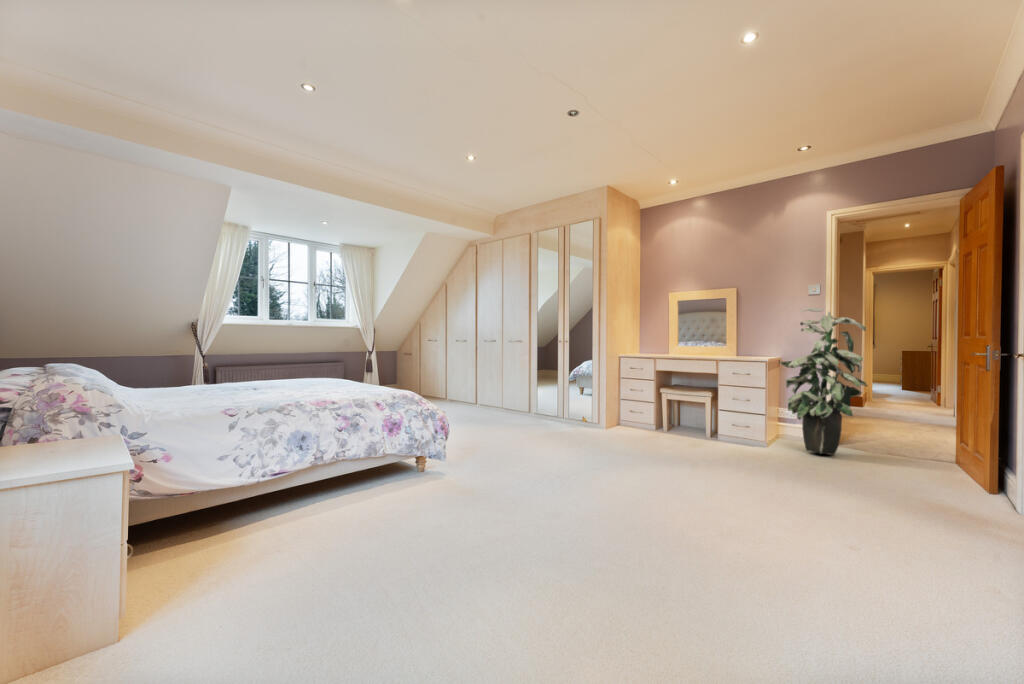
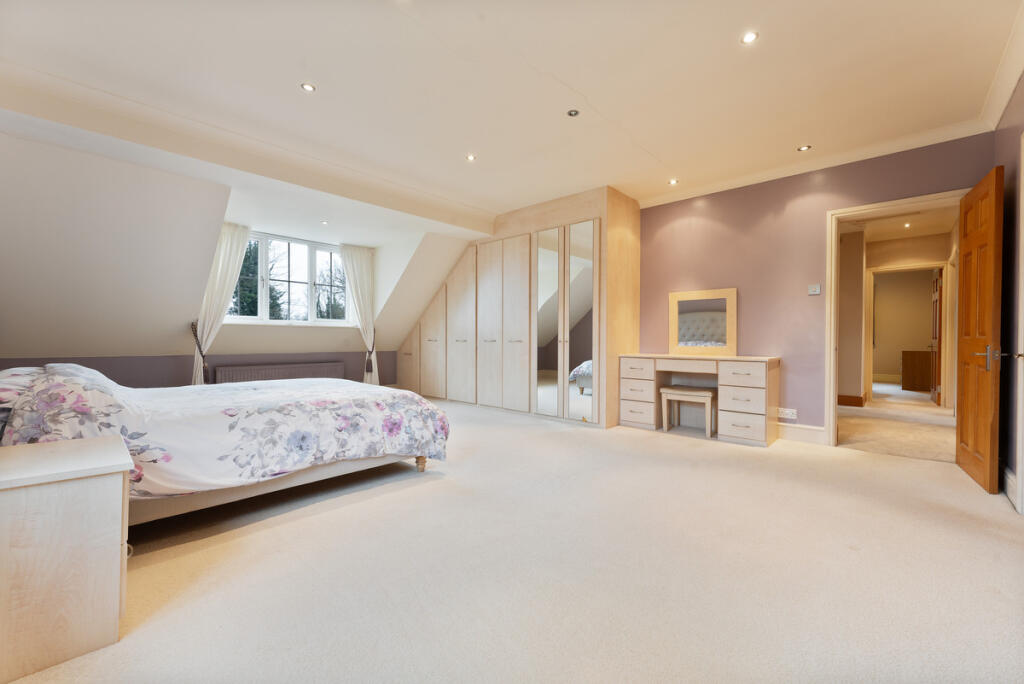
- indoor plant (819, 381)
